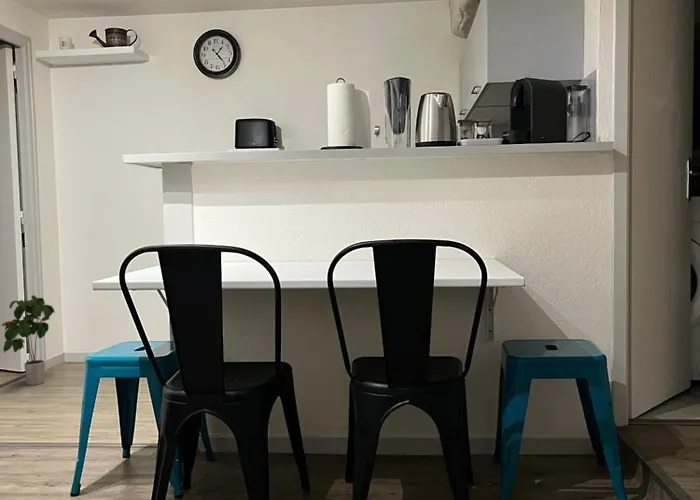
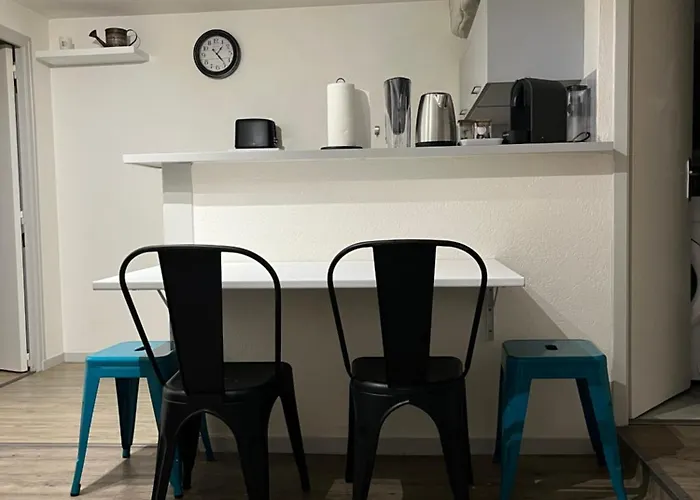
- potted plant (30, 339)
